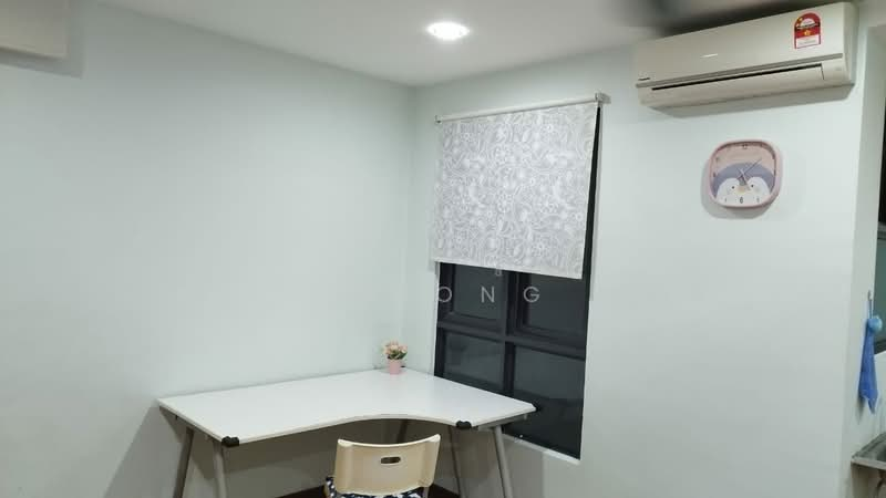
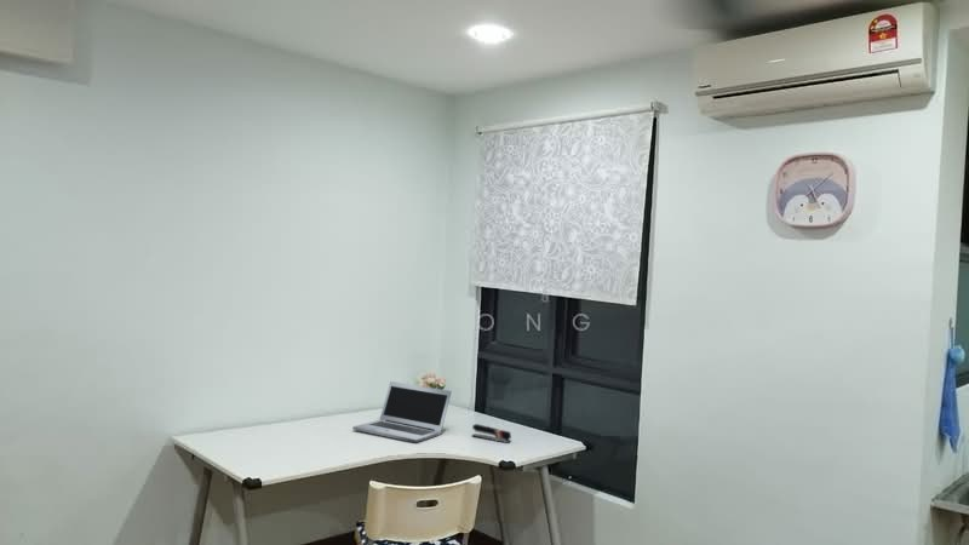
+ stapler (491, 432)
+ laptop (402, 409)
